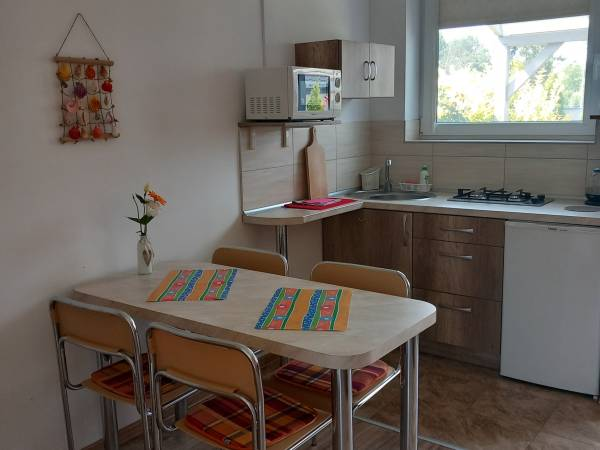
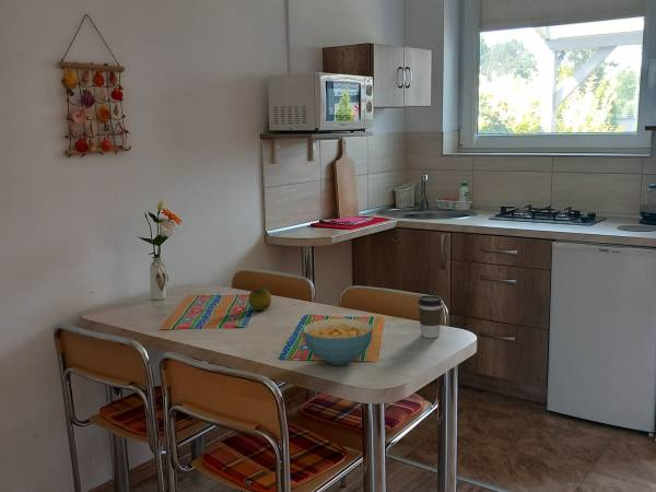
+ cereal bowl (338, 344)
+ coffee cup (430, 316)
+ fruit (260, 298)
